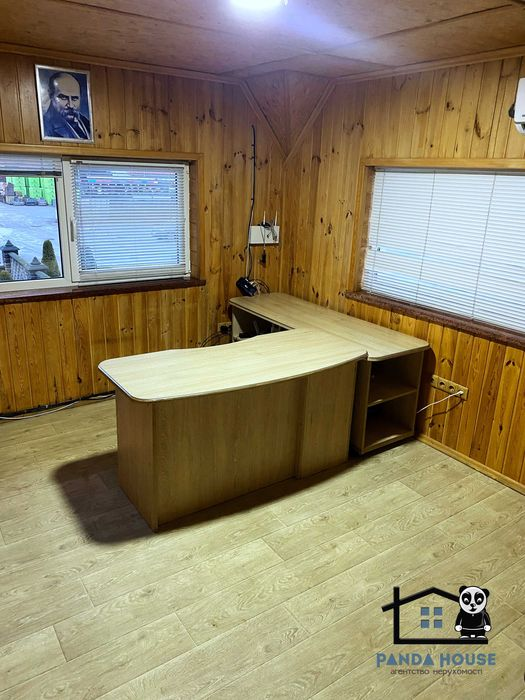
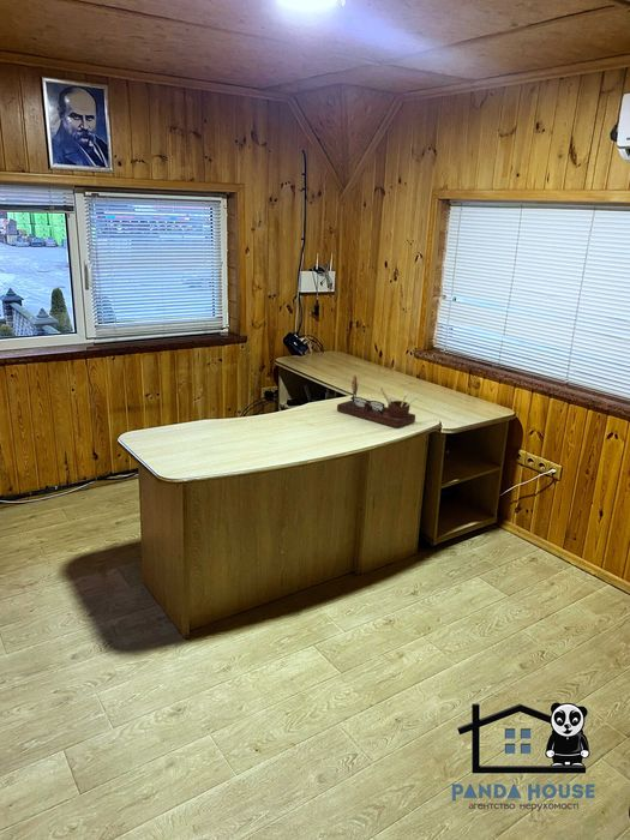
+ desk organizer (377, 401)
